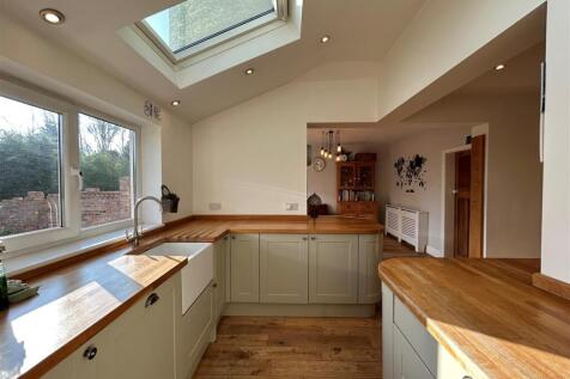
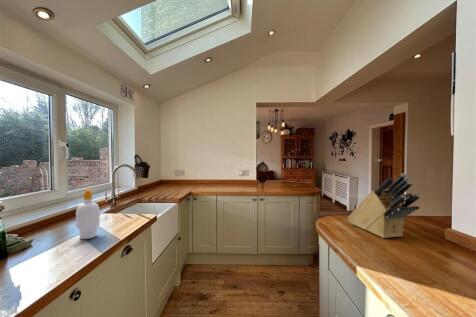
+ knife block (379, 202)
+ soap bottle (88, 213)
